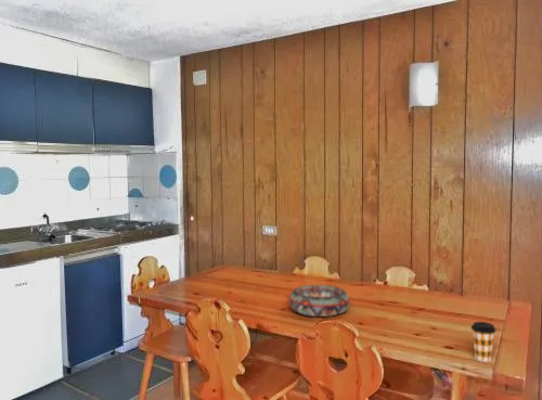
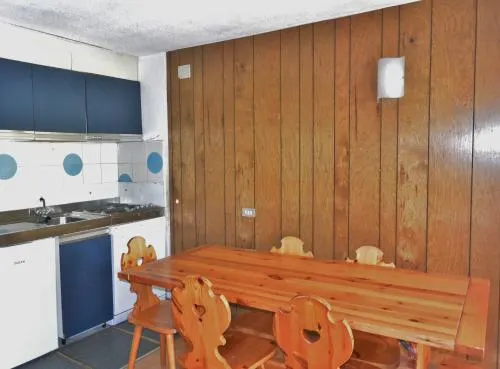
- decorative bowl (319, 300)
- coffee cup (482, 341)
